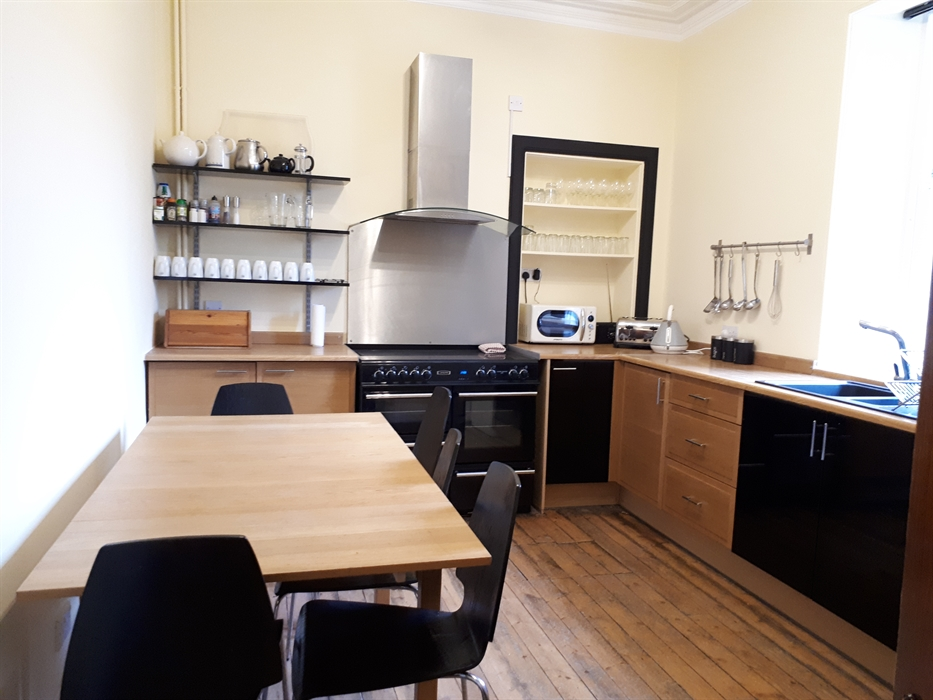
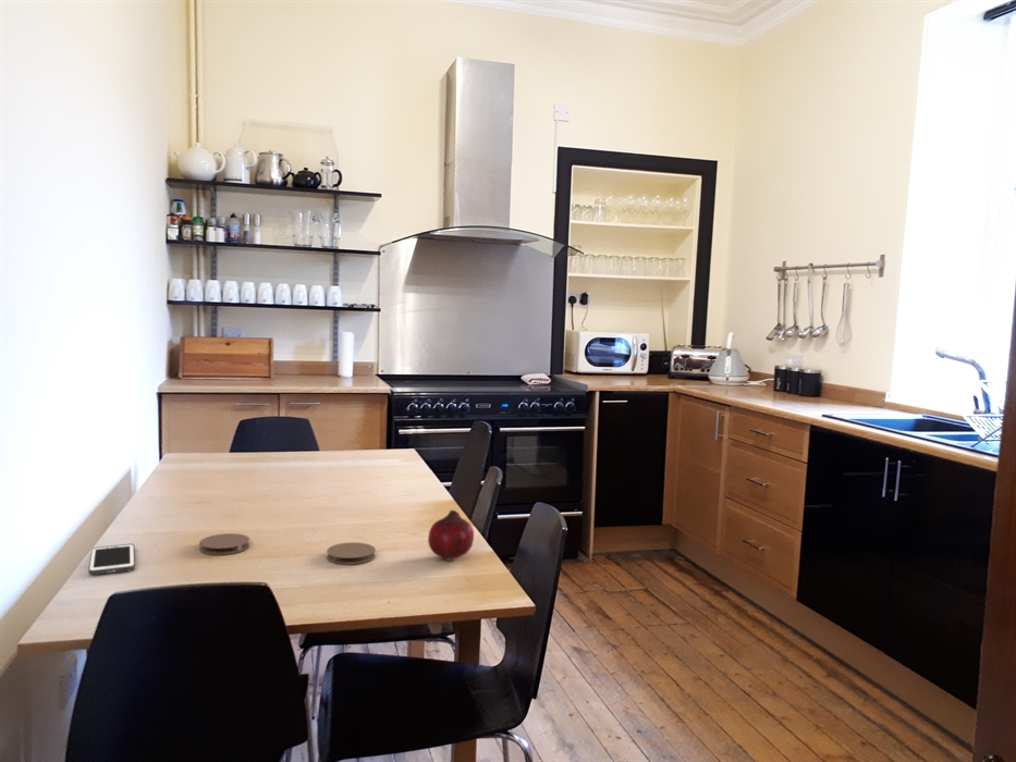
+ cell phone (112, 558)
+ coaster (224, 543)
+ fruit (451, 534)
+ coaster (351, 553)
